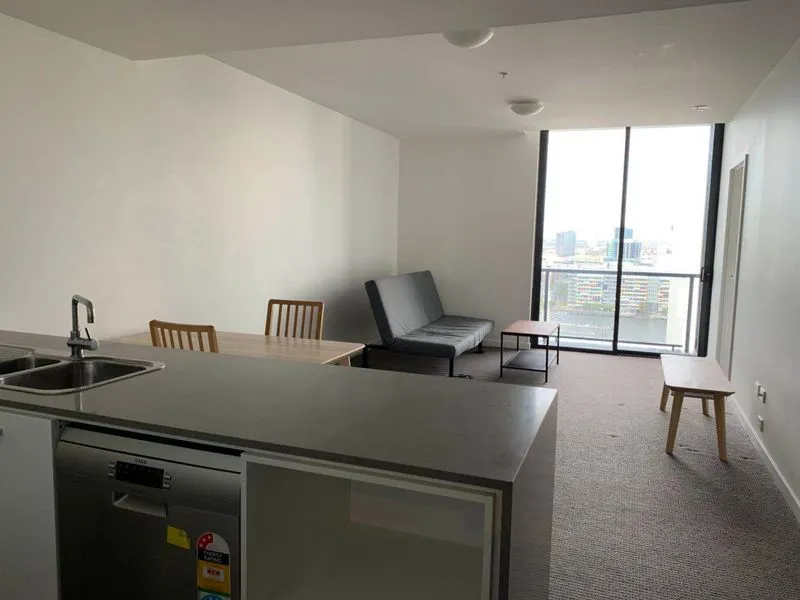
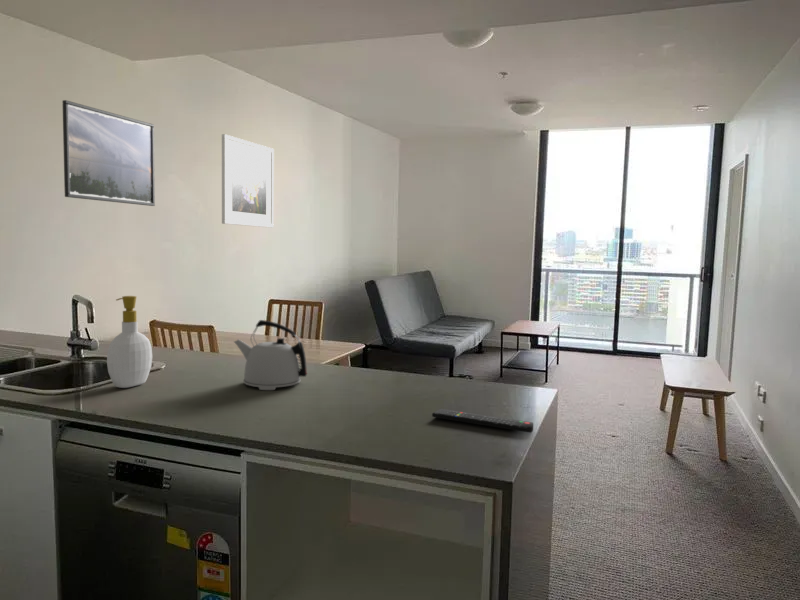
+ kettle (270, 351)
+ remote control (482, 420)
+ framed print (112, 157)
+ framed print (249, 184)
+ soap bottle (128, 340)
